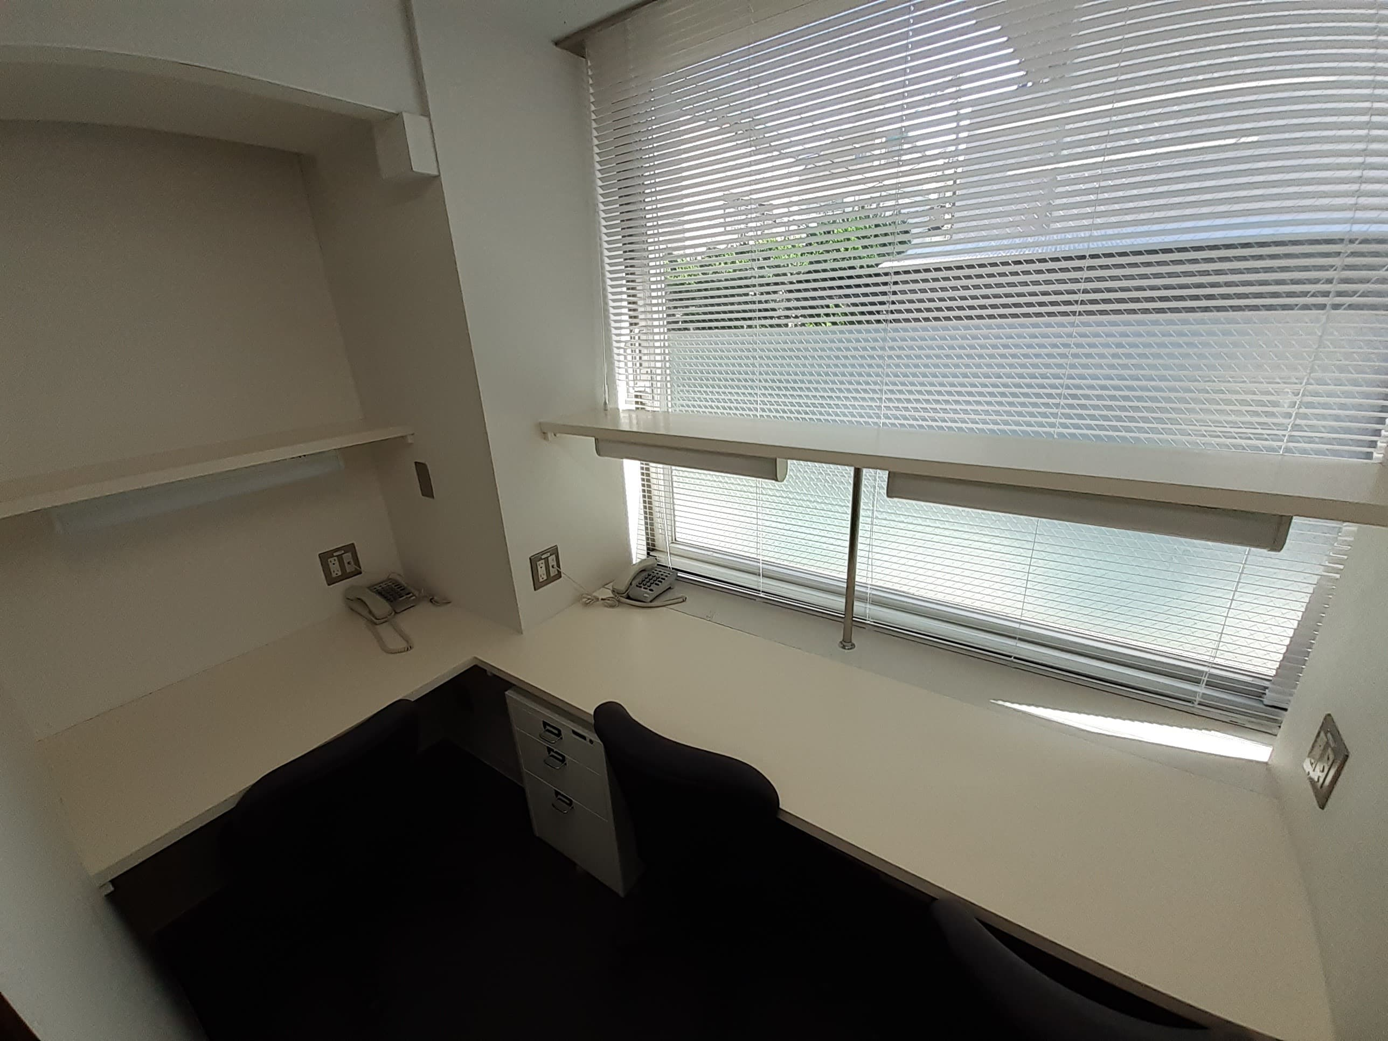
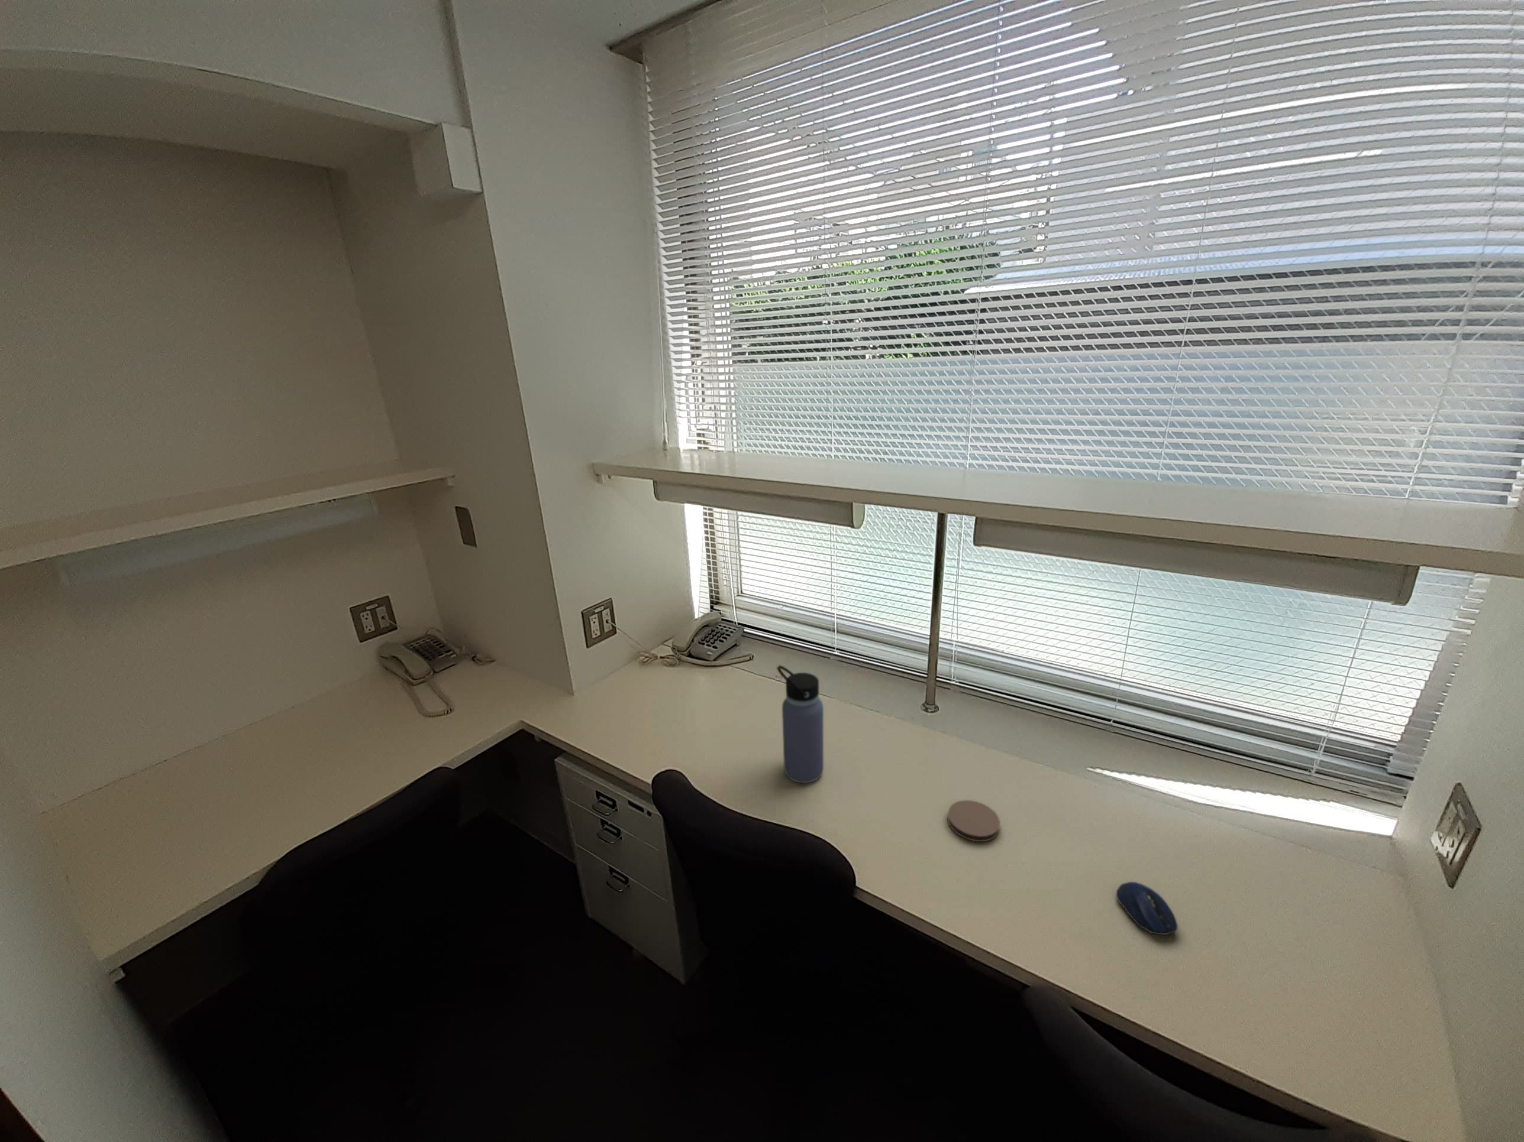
+ coaster (973, 819)
+ computer mouse (1145, 902)
+ water bottle (800, 721)
